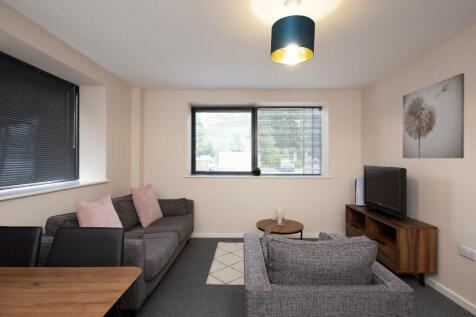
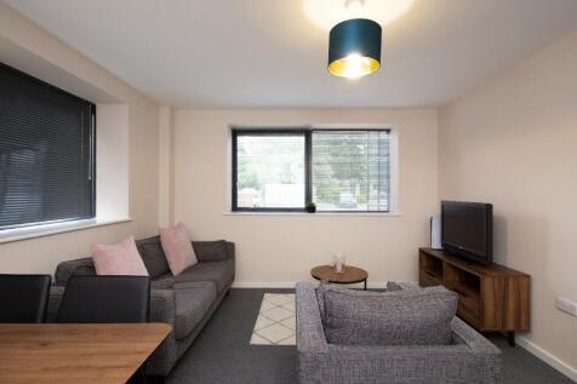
- wall art (428, 122)
